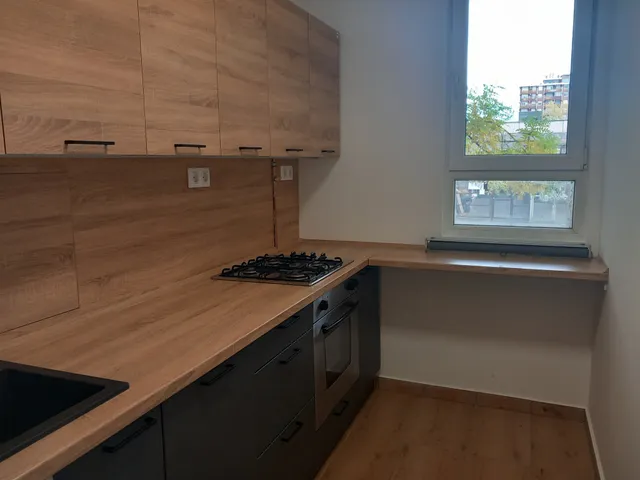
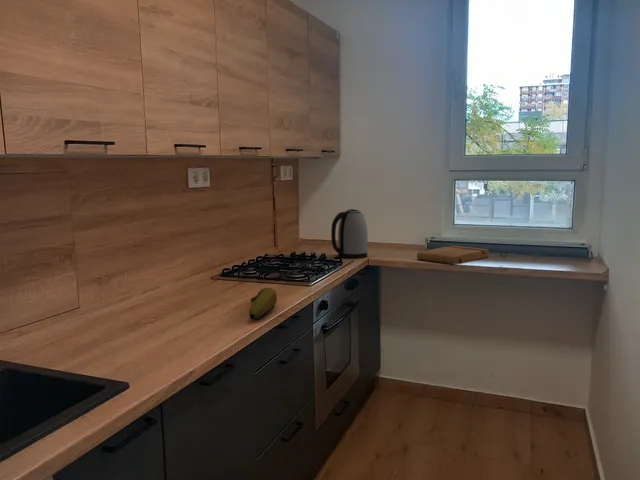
+ fruit (255, 300)
+ kettle (348, 233)
+ cutting board (453, 254)
